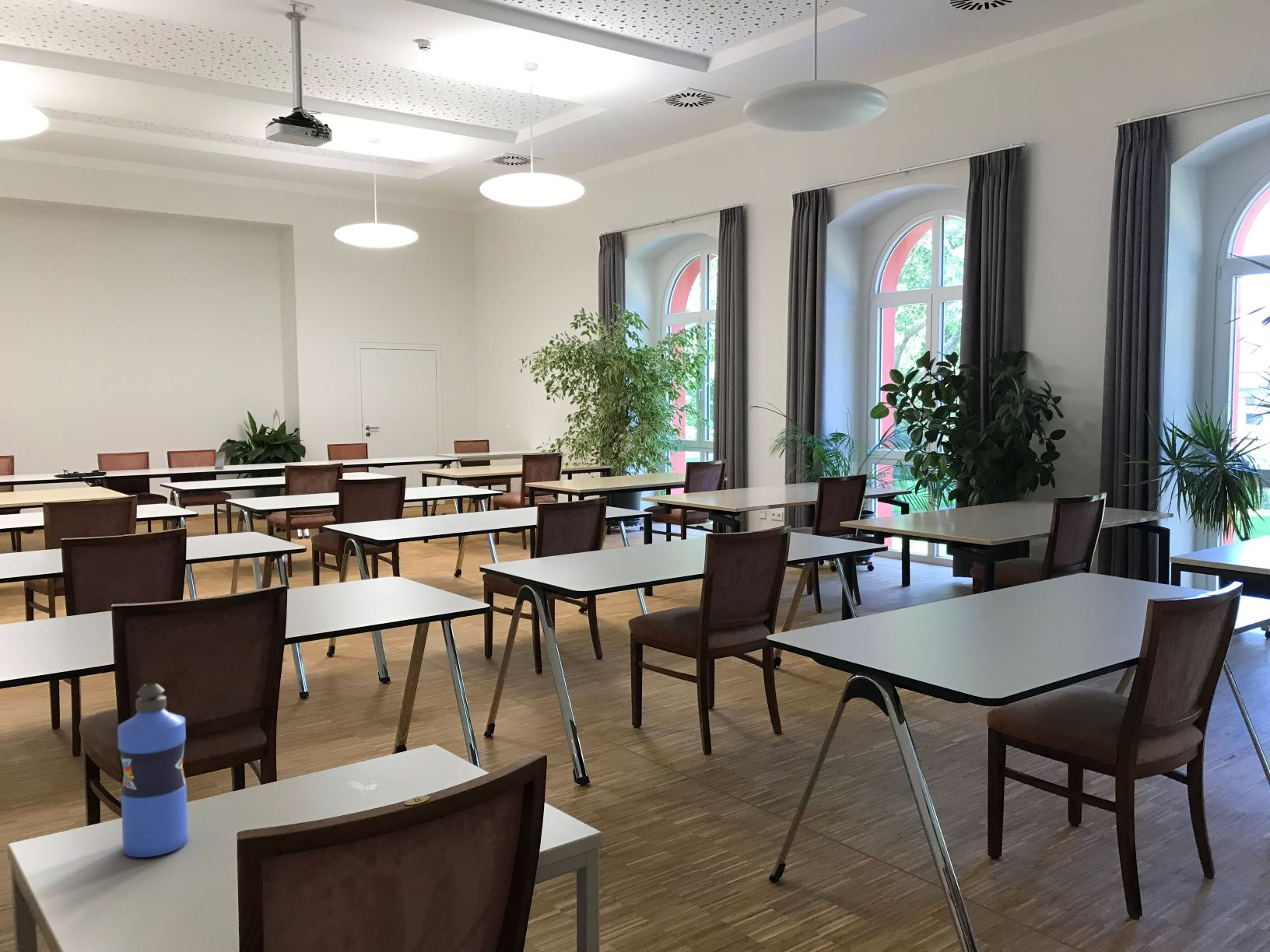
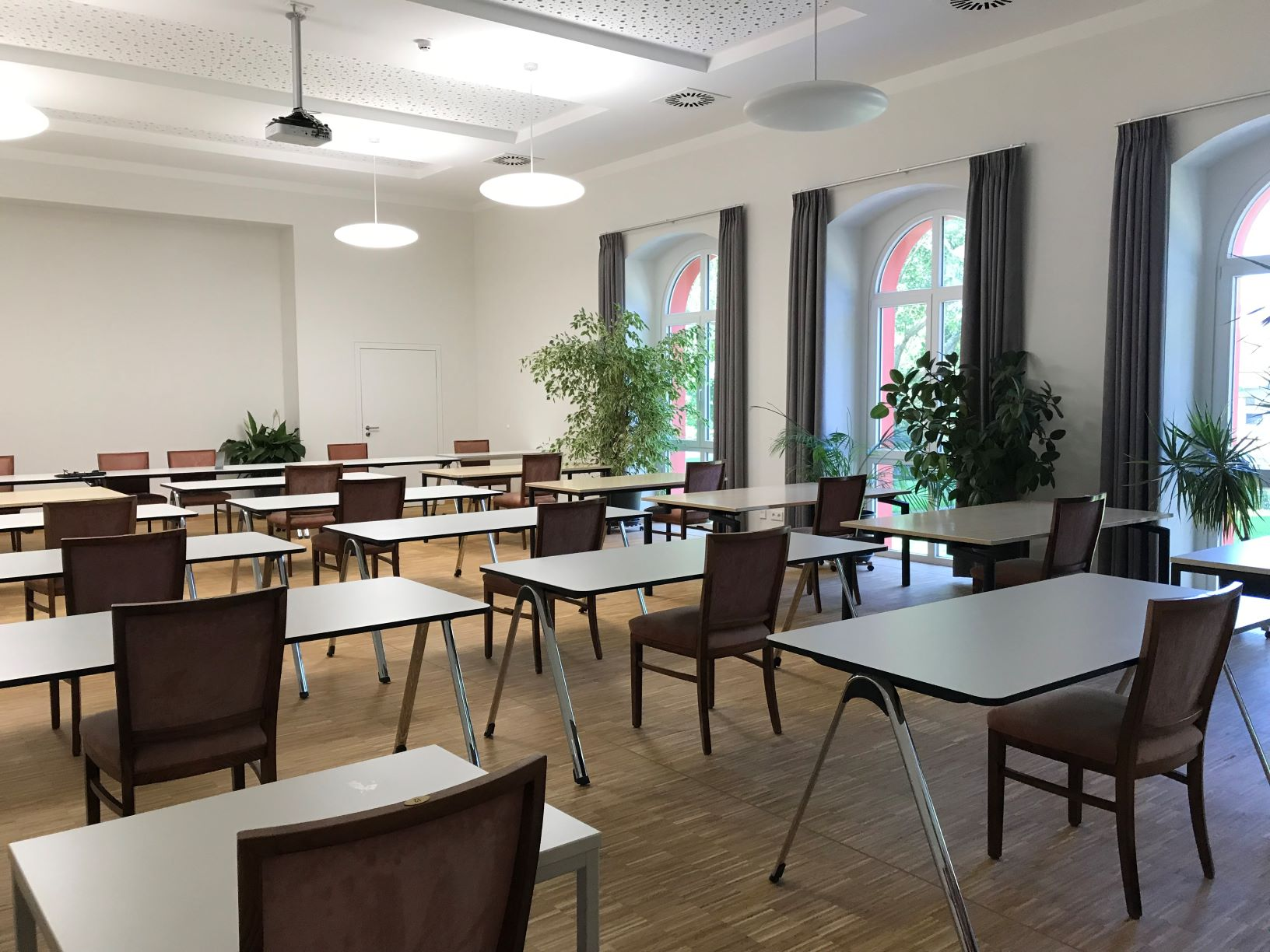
- water bottle (153, 765)
